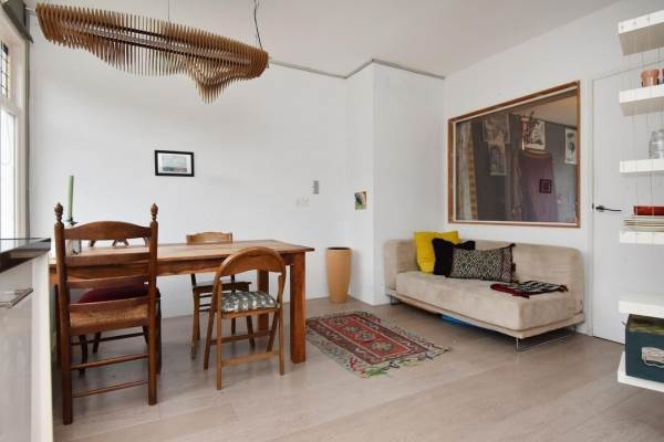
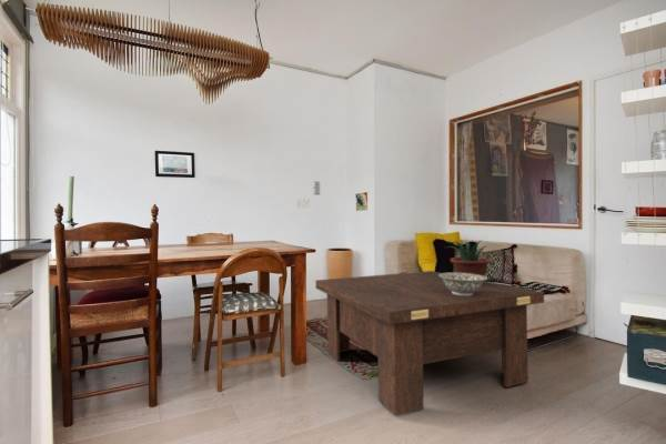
+ coffee table (416, 326)
+ potted plant (465, 261)
+ decorative bowl (462, 284)
